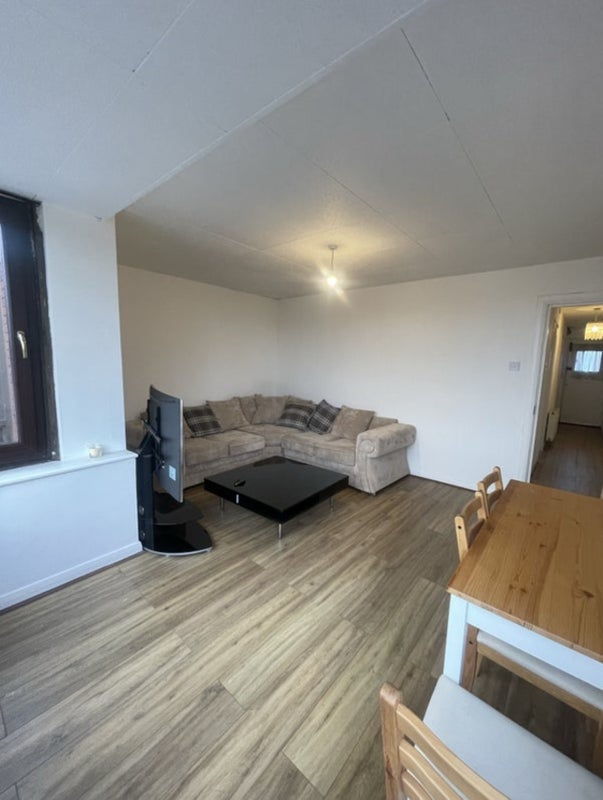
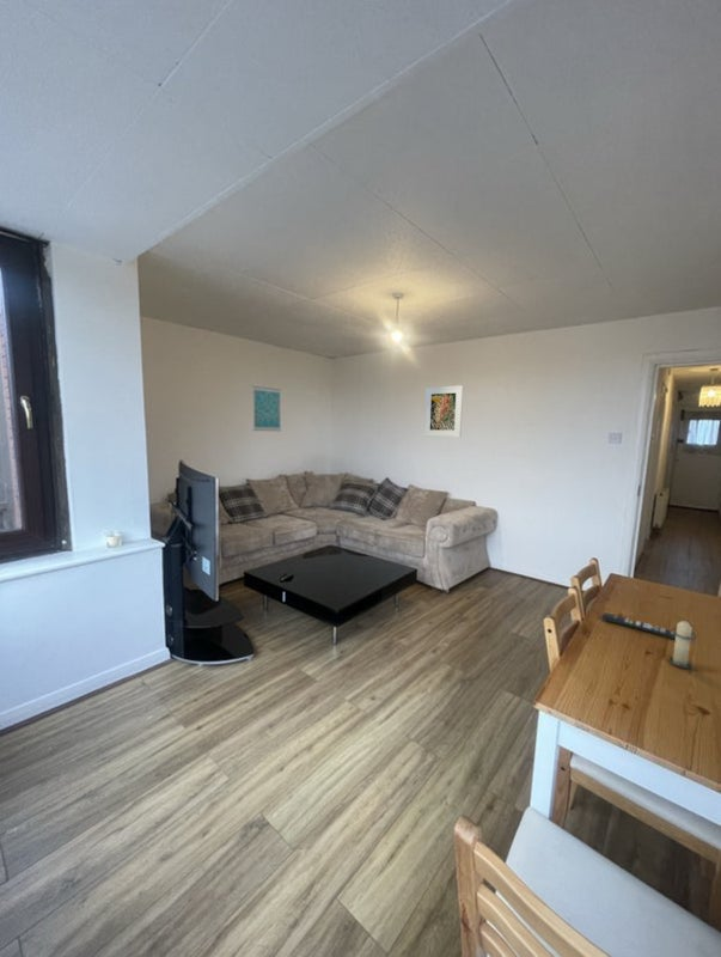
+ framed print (442, 412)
+ remote control (637, 624)
+ candle (682, 641)
+ wall art (267, 409)
